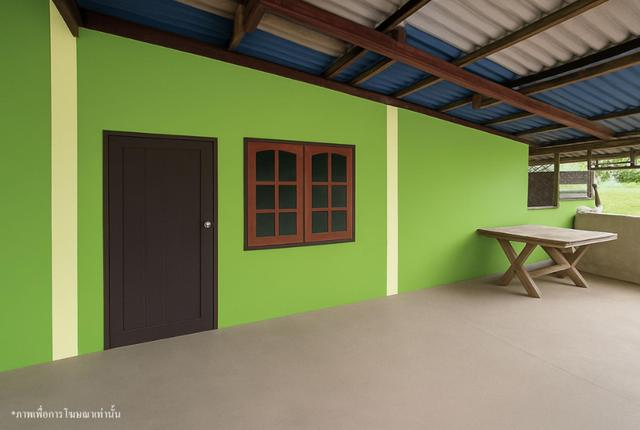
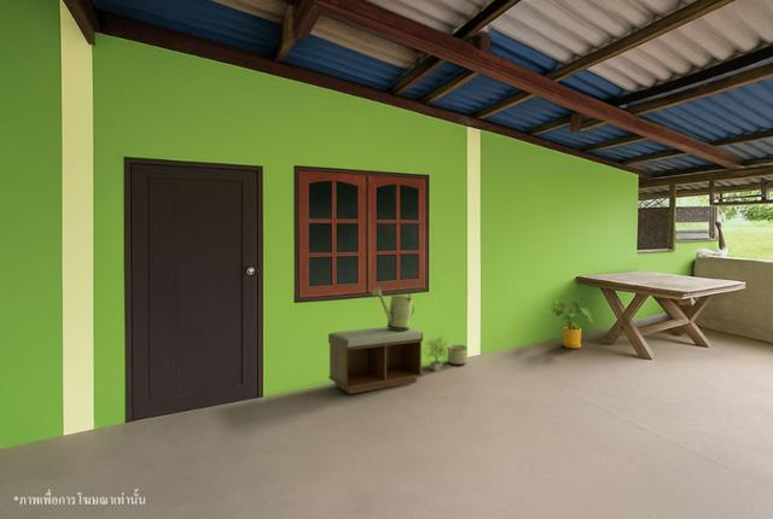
+ house plant (570, 323)
+ potted plant (436, 351)
+ watering can (390, 308)
+ bench (376, 356)
+ planter (457, 355)
